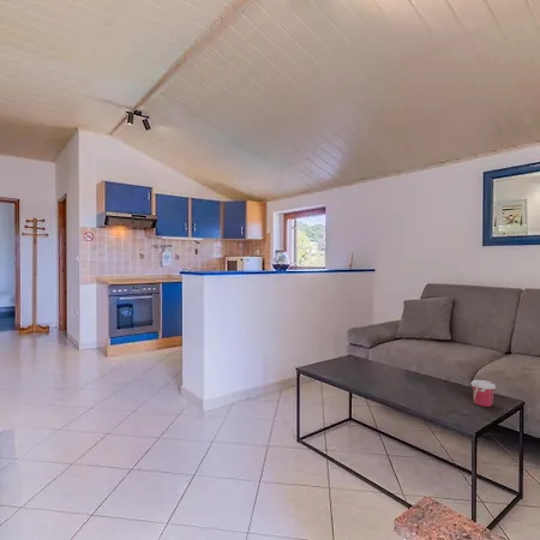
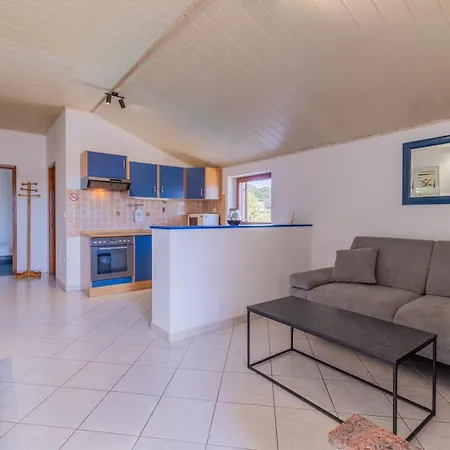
- cup (482, 392)
